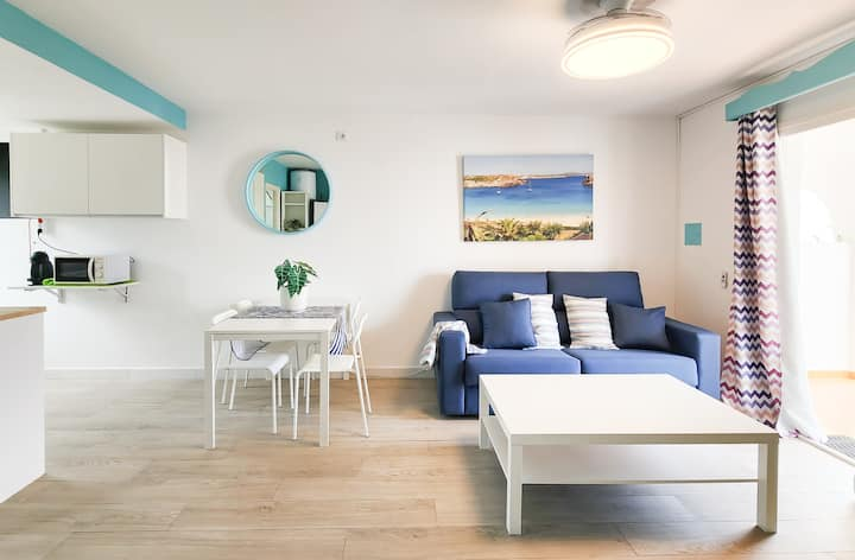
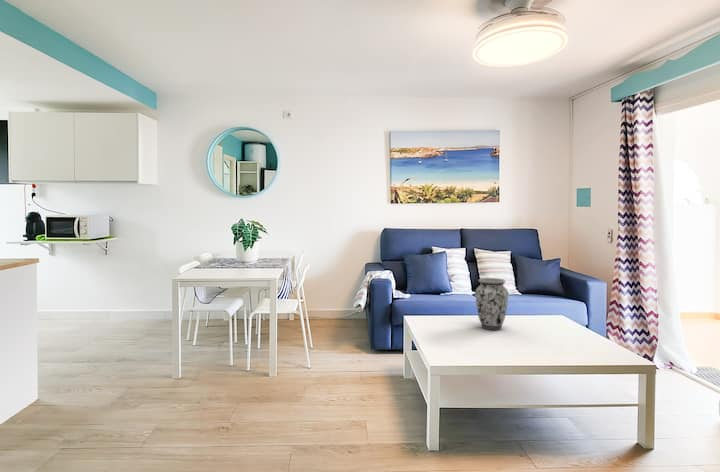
+ vase (491, 303)
